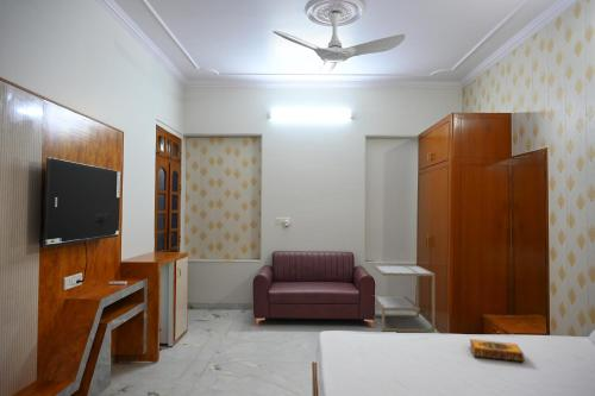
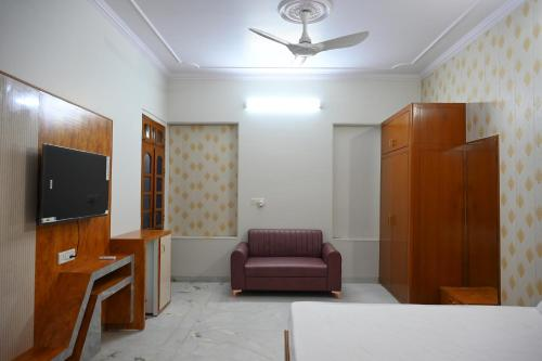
- hardback book (495, 350)
- side table (401, 296)
